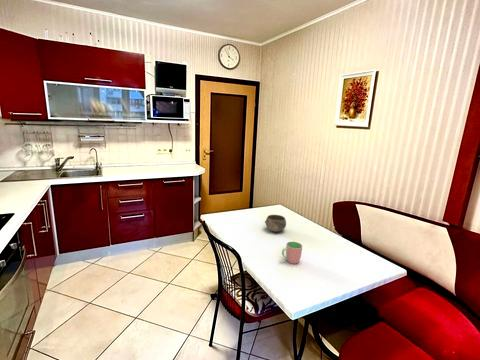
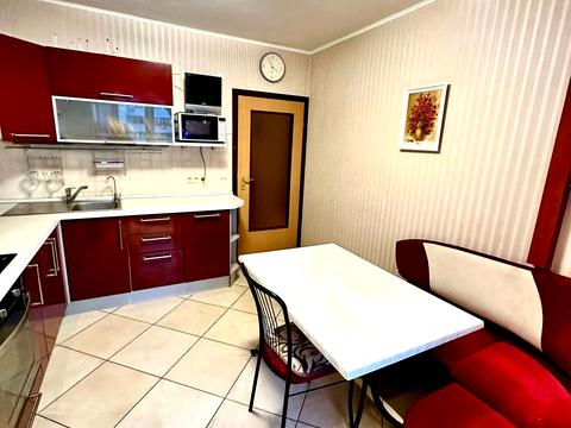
- bowl (276, 223)
- cup (291, 253)
